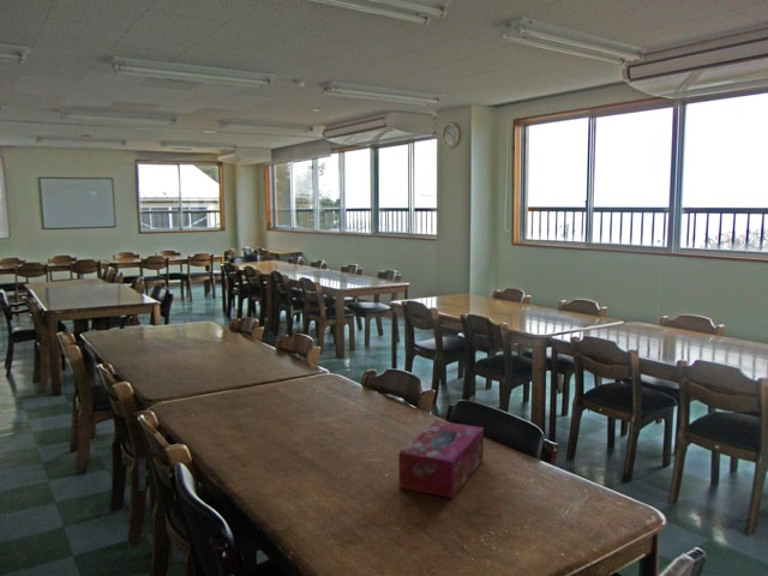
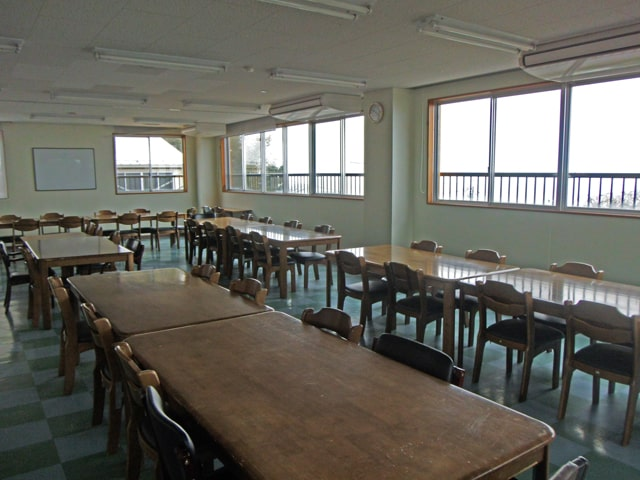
- tissue box (443, 456)
